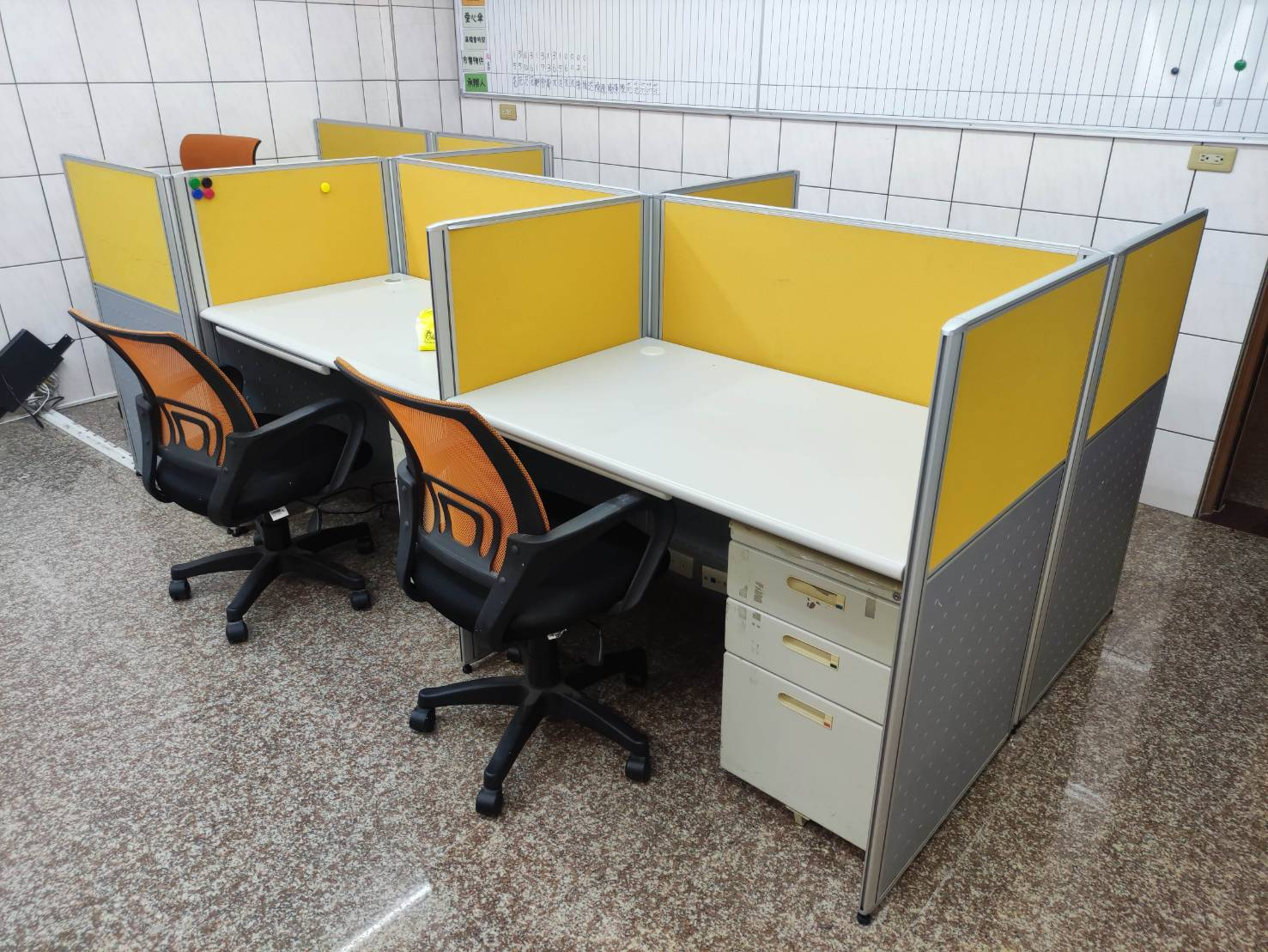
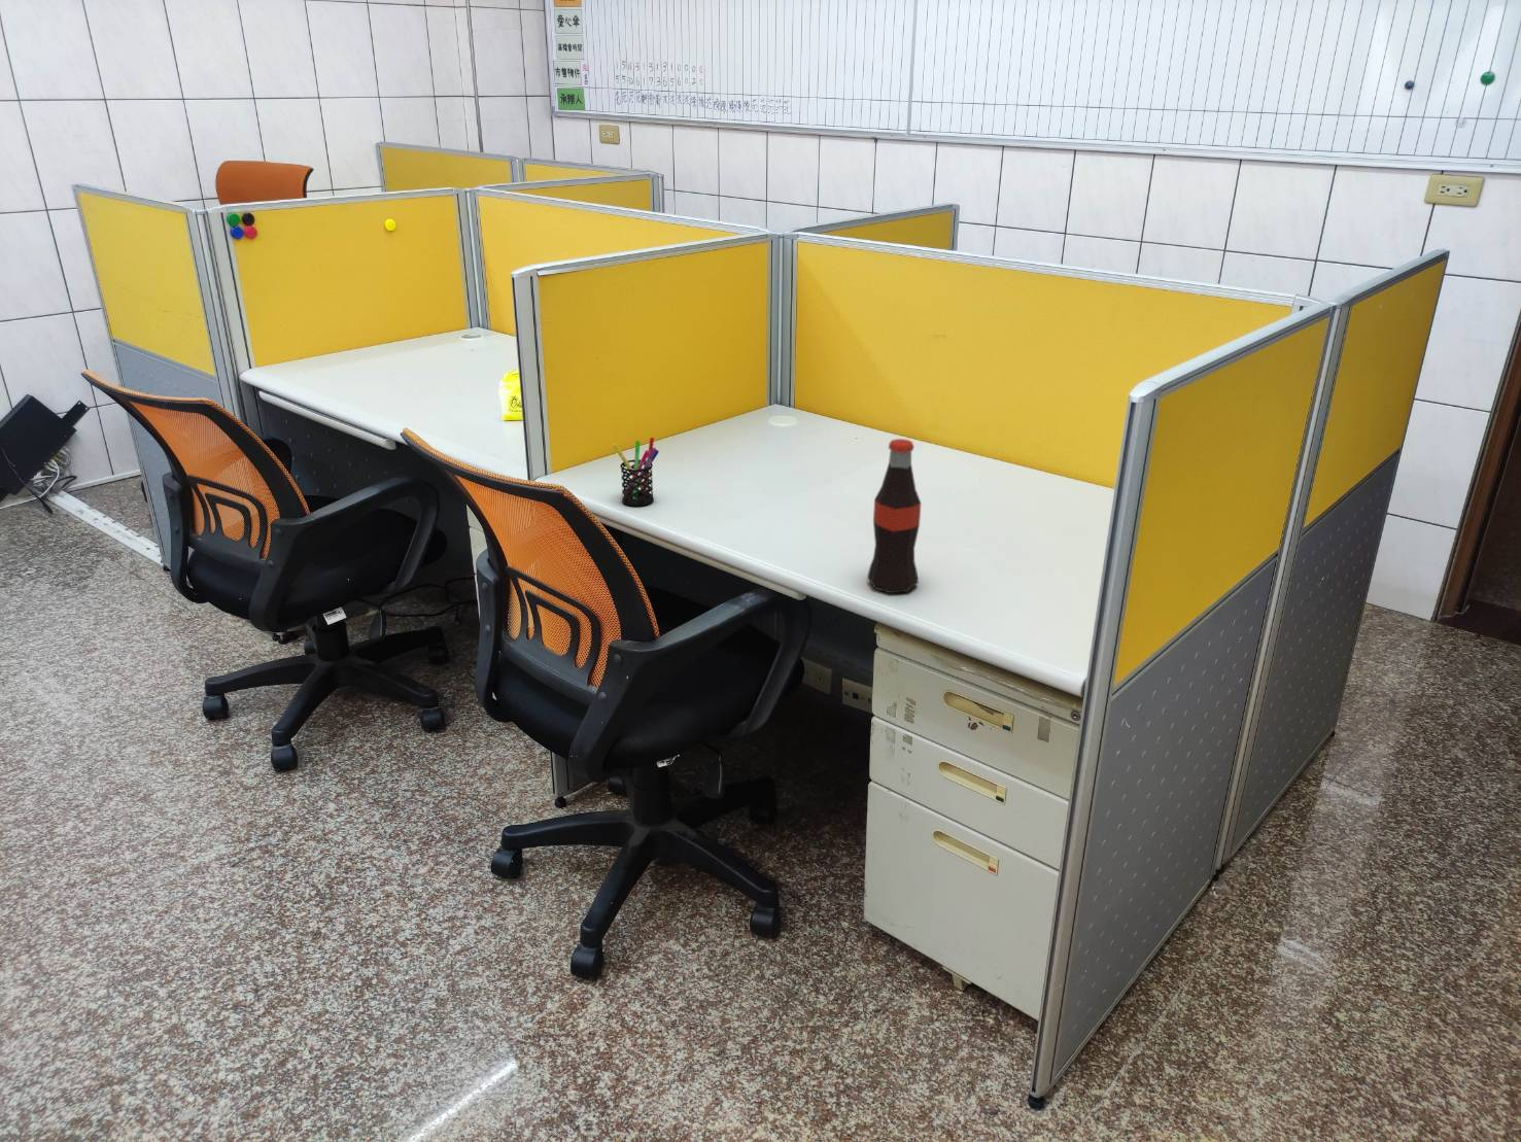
+ pen holder (638, 468)
+ bottle (896, 513)
